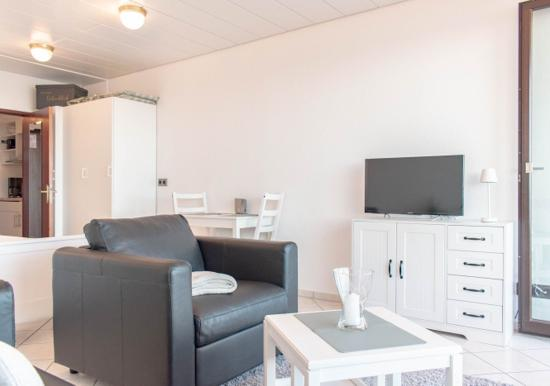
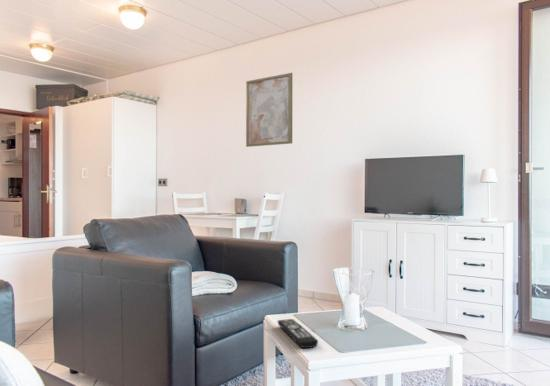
+ wall art (268, 111)
+ remote control (296, 332)
